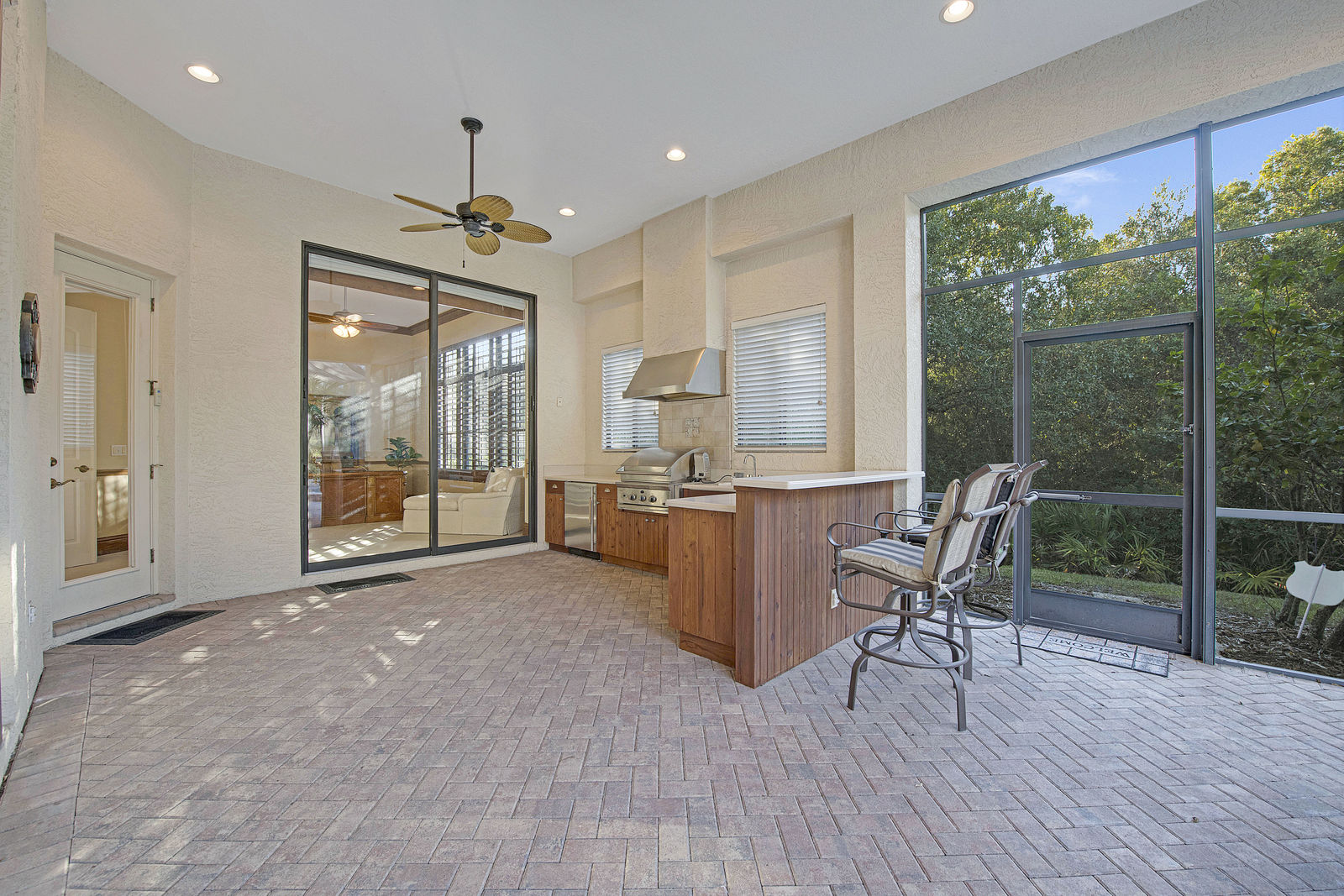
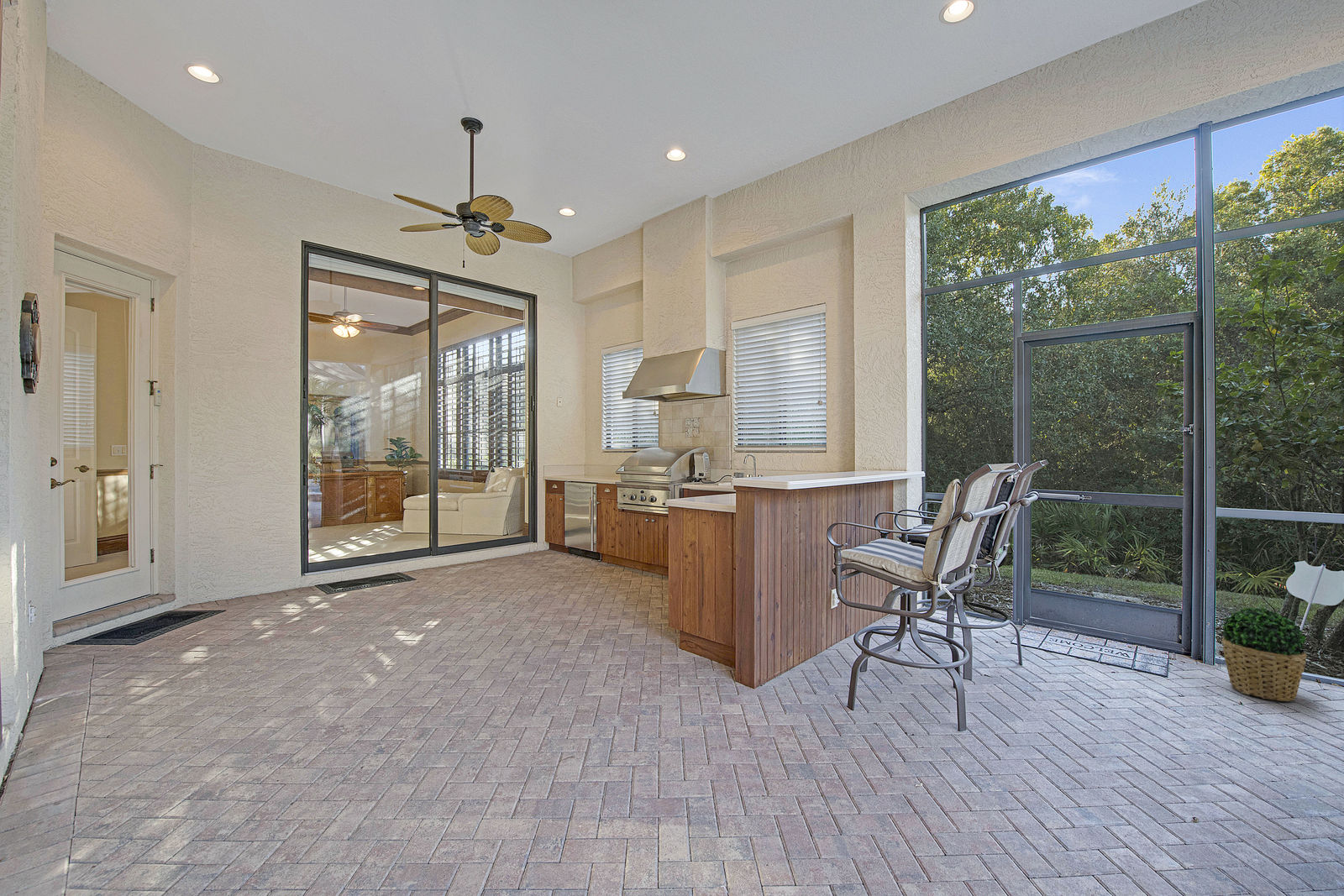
+ potted plant (1262, 651)
